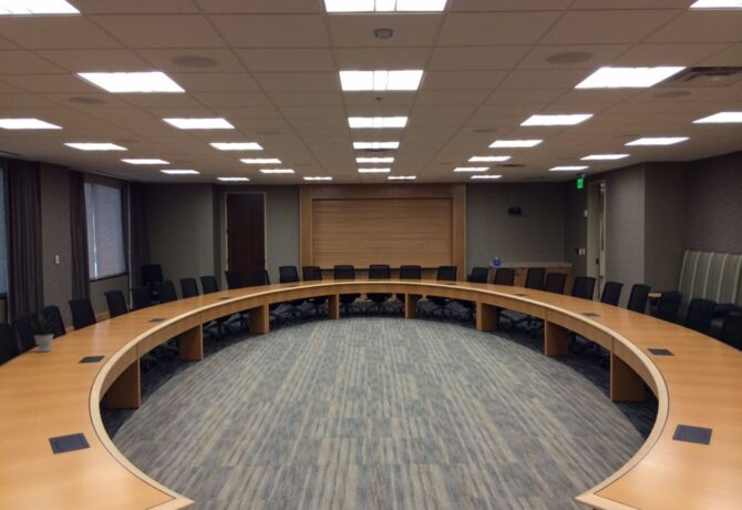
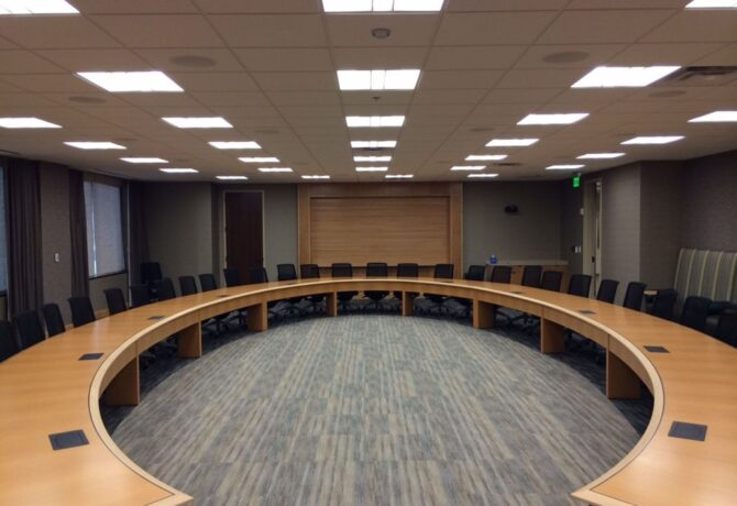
- potted plant (41, 333)
